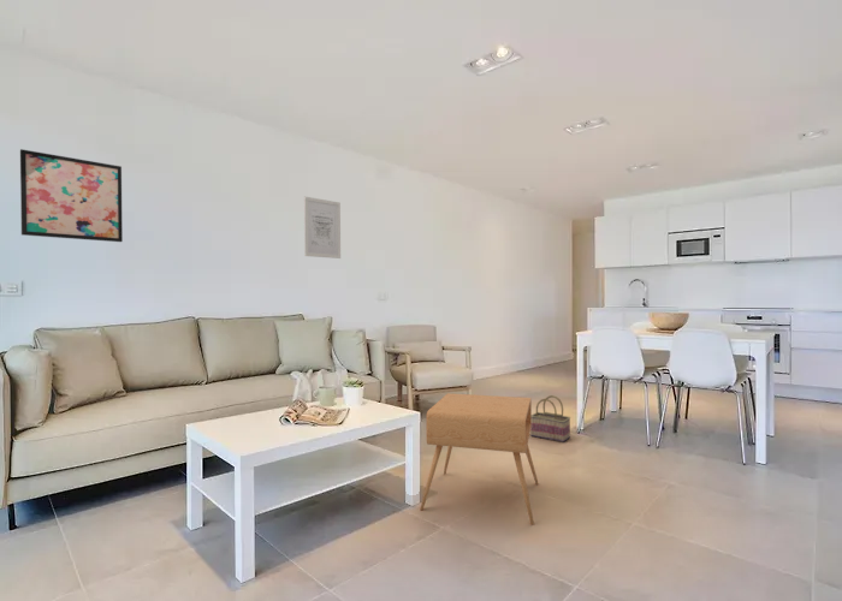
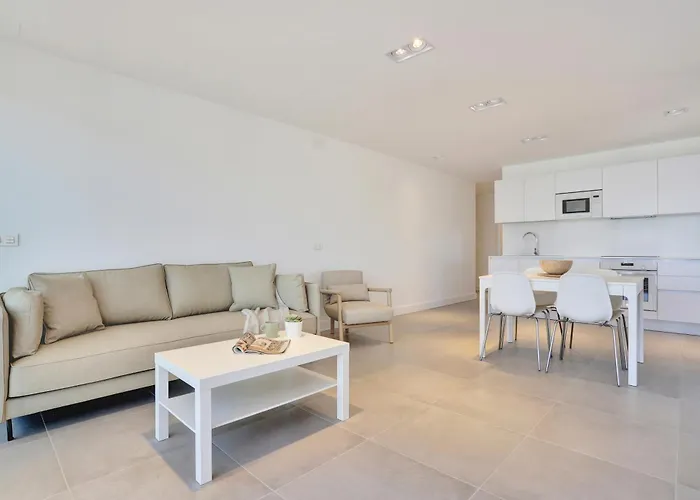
- basket (550, 417)
- side table (482, 448)
- wall art (322, 228)
- wall art (73, 198)
